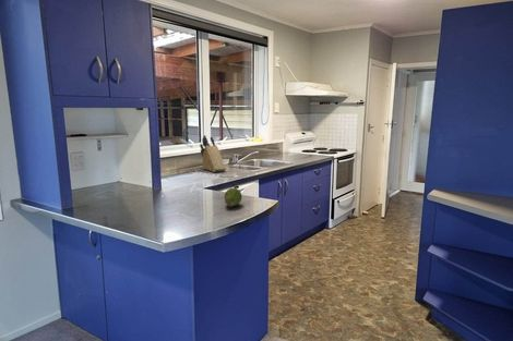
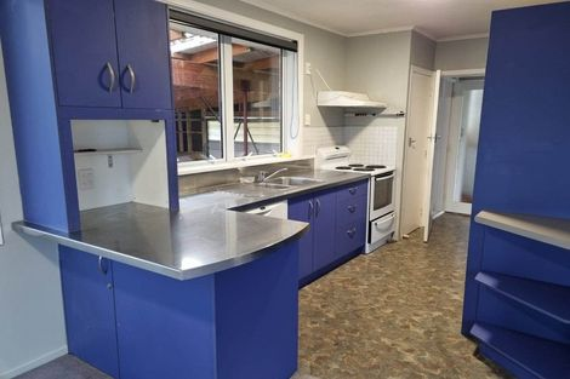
- knife block (212, 153)
- fruit (232, 197)
